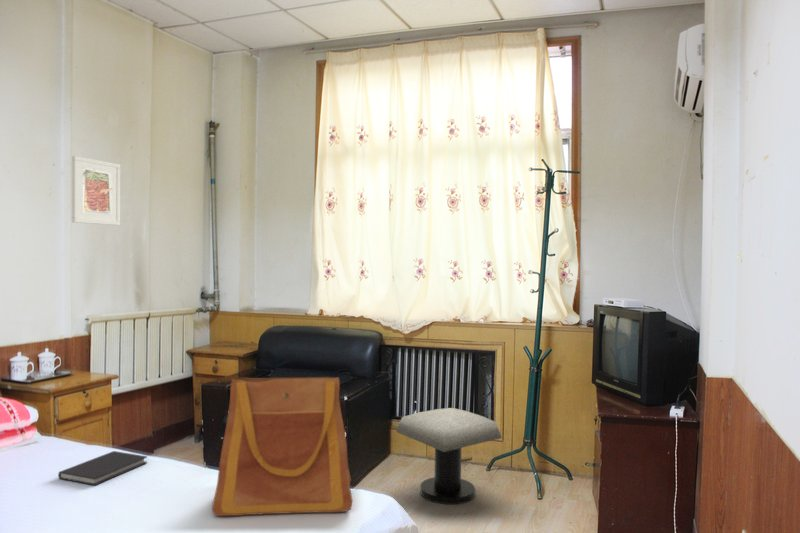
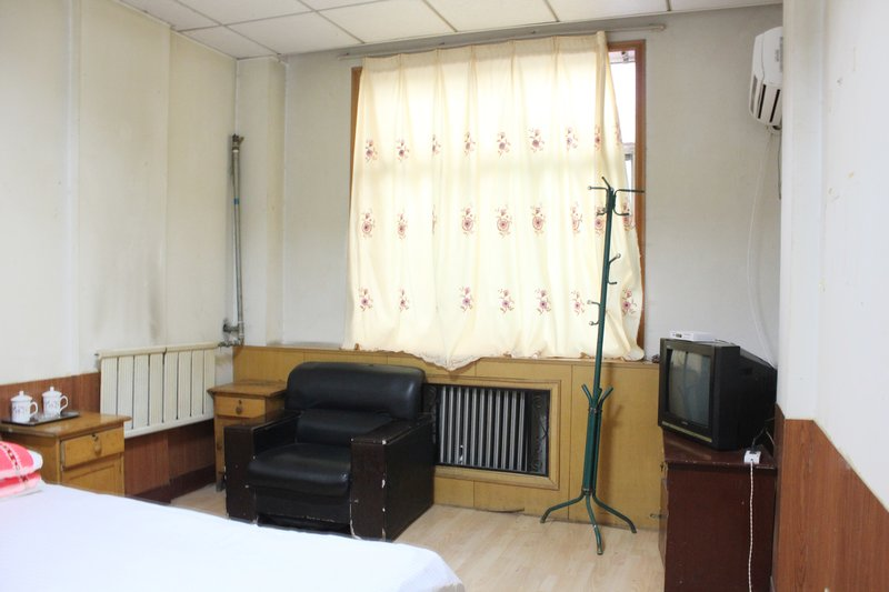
- stool (448, 453)
- diary (104, 467)
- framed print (97, 192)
- tote bag (286, 440)
